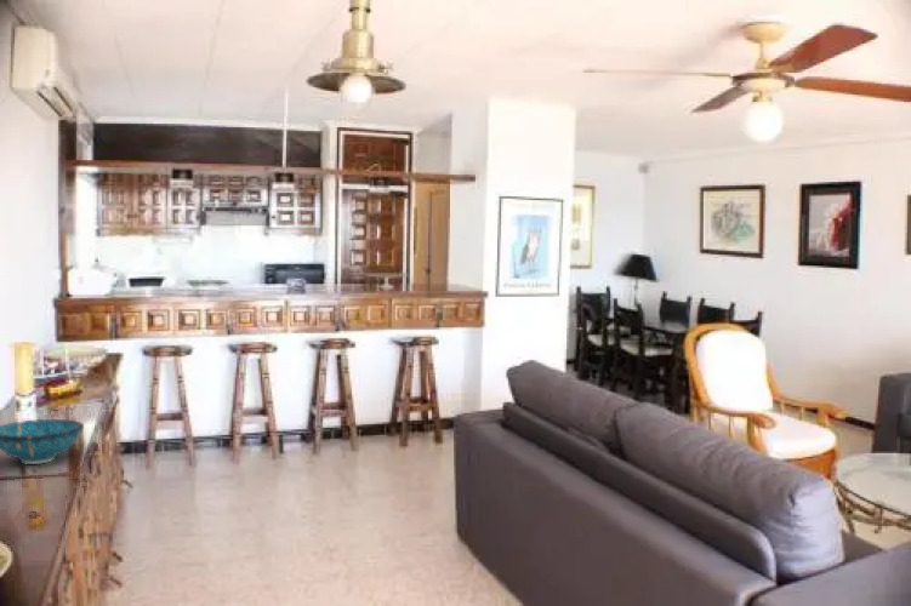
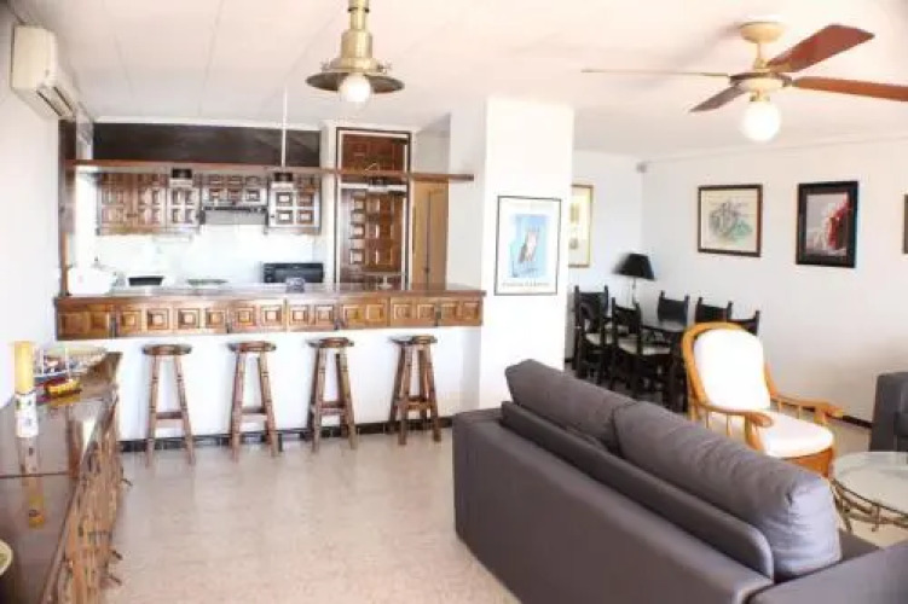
- decorative bowl (38, 444)
